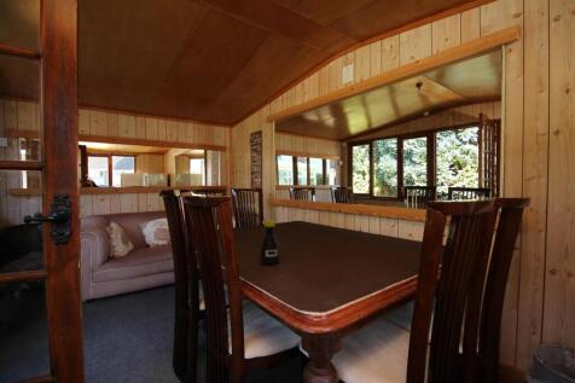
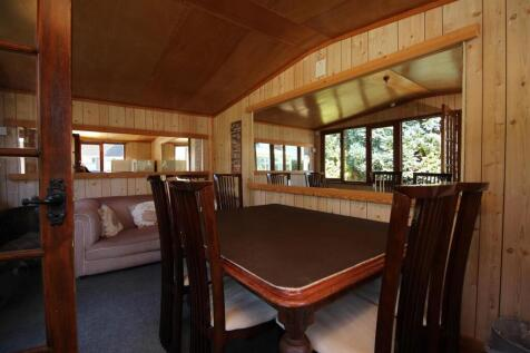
- bottle (269, 240)
